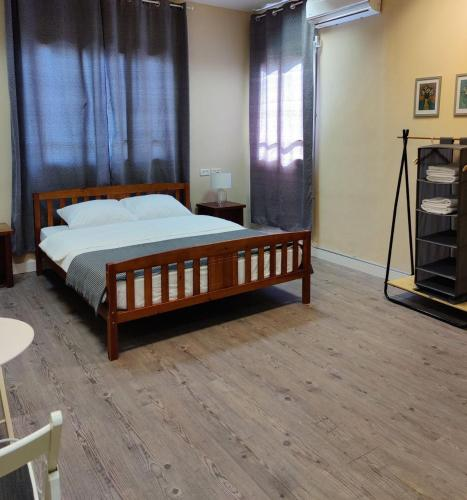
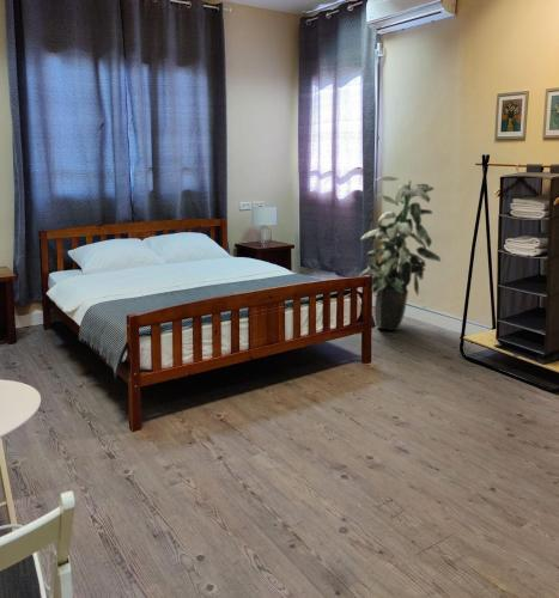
+ indoor plant (394, 254)
